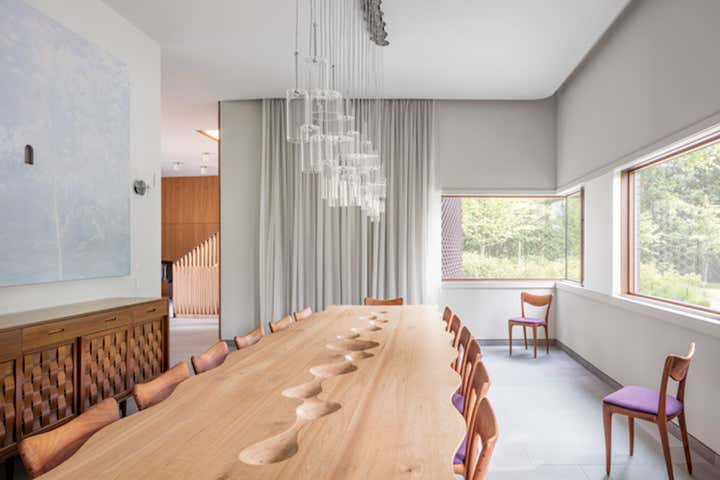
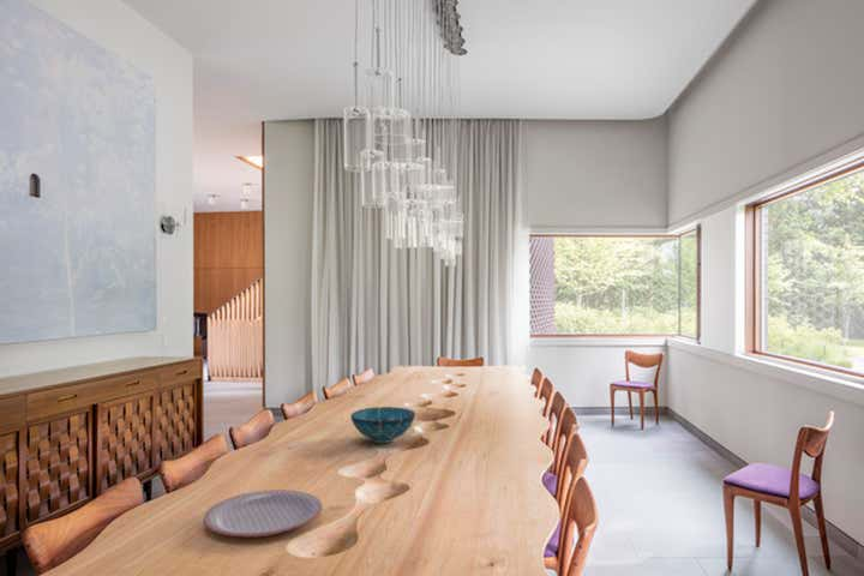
+ decorative bowl (383, 426)
+ plate (264, 514)
